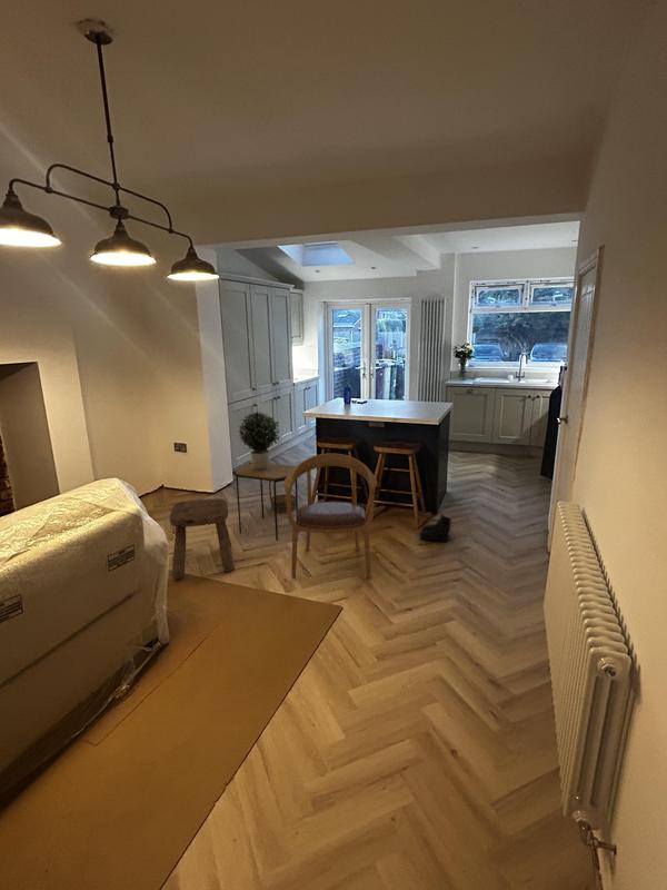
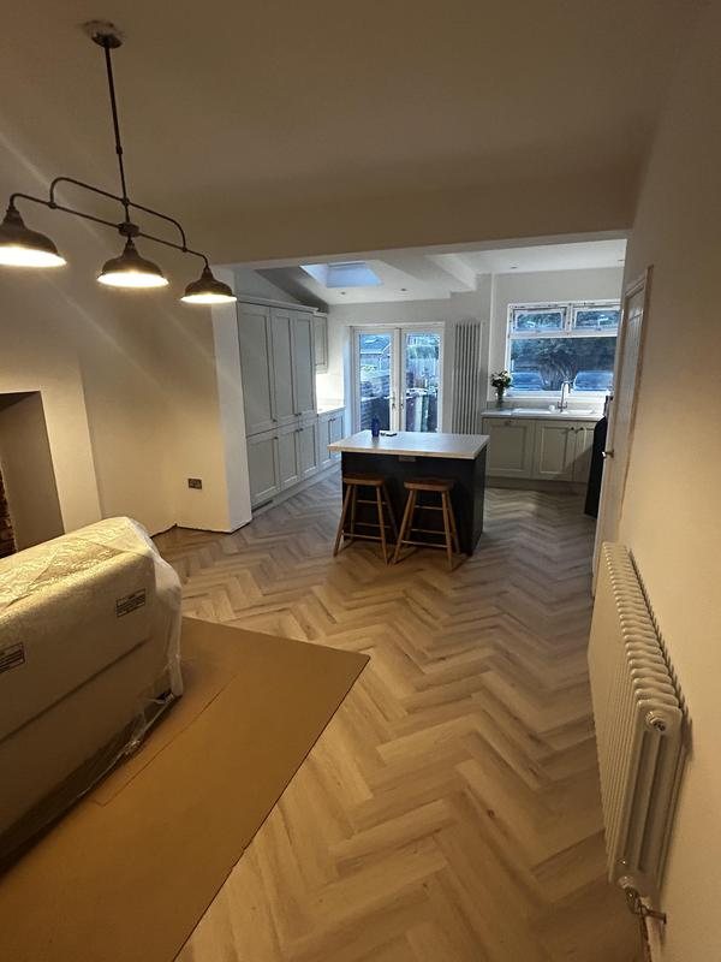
- potted plant (259, 439)
- stool (198, 525)
- basket (282, 494)
- chair (330, 513)
- boots (435, 526)
- side table (262, 500)
